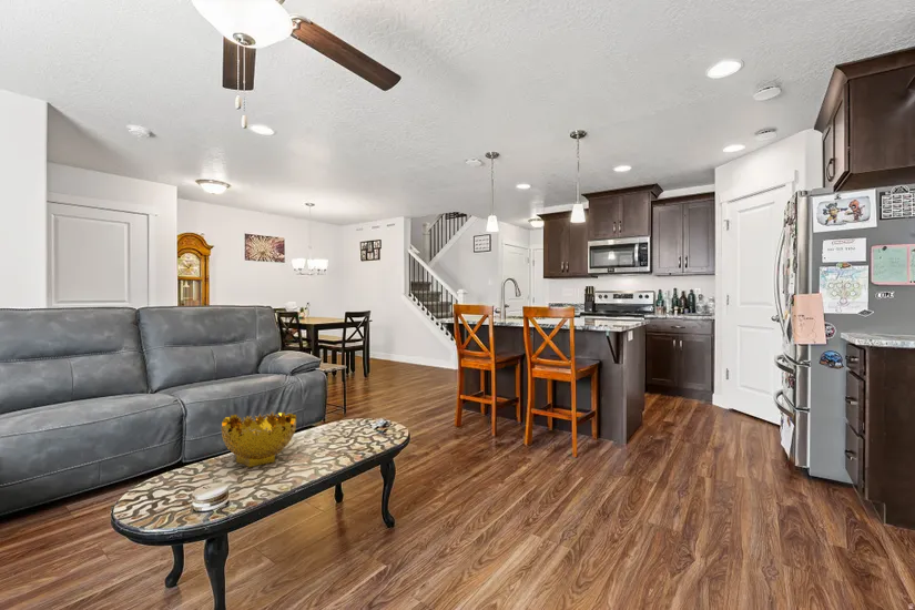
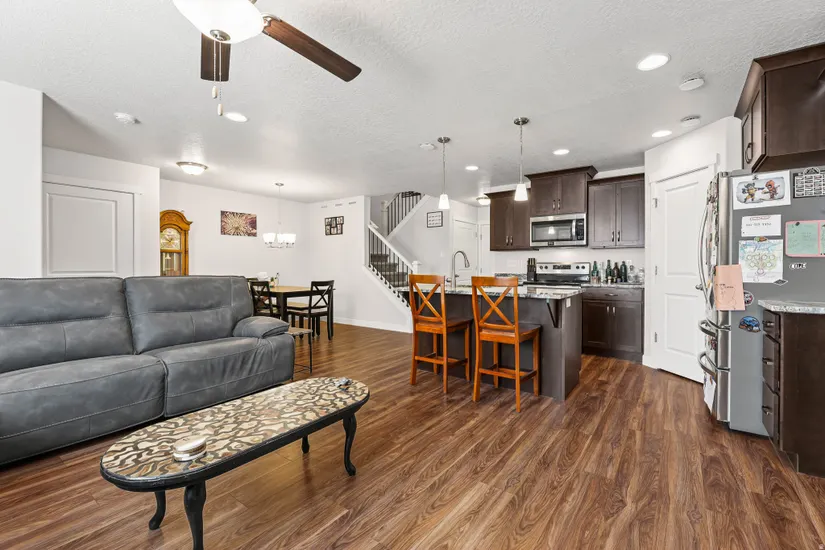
- decorative bowl (260, 437)
